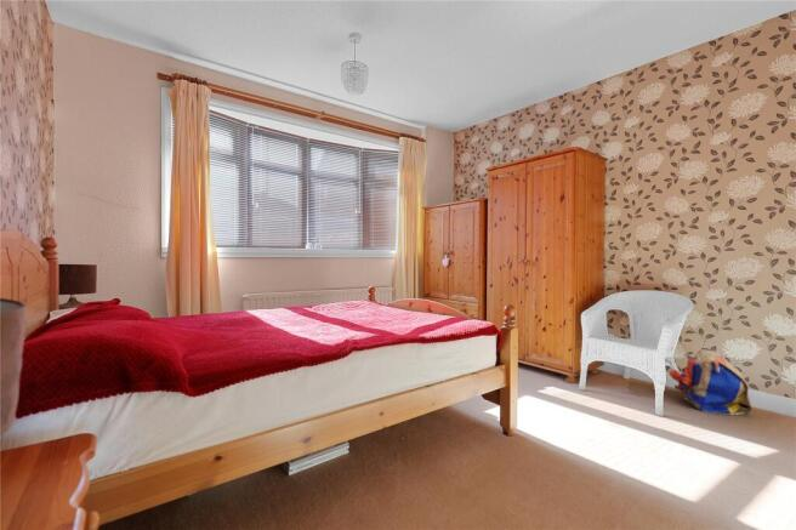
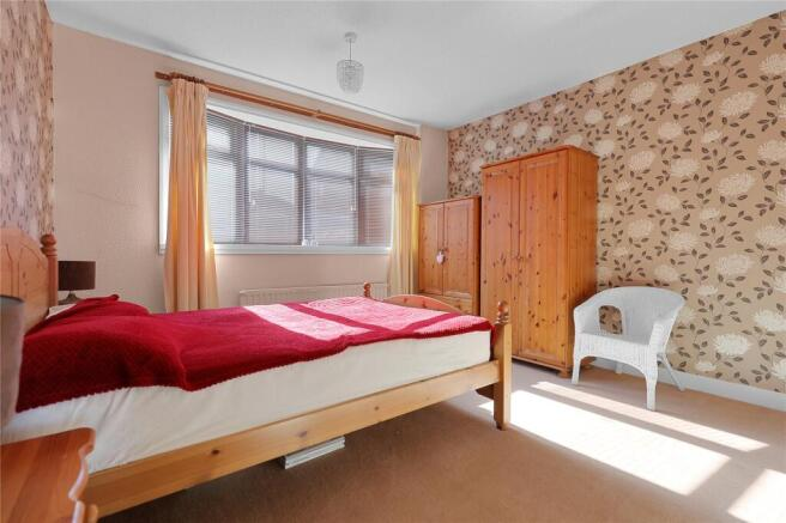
- backpack (712, 380)
